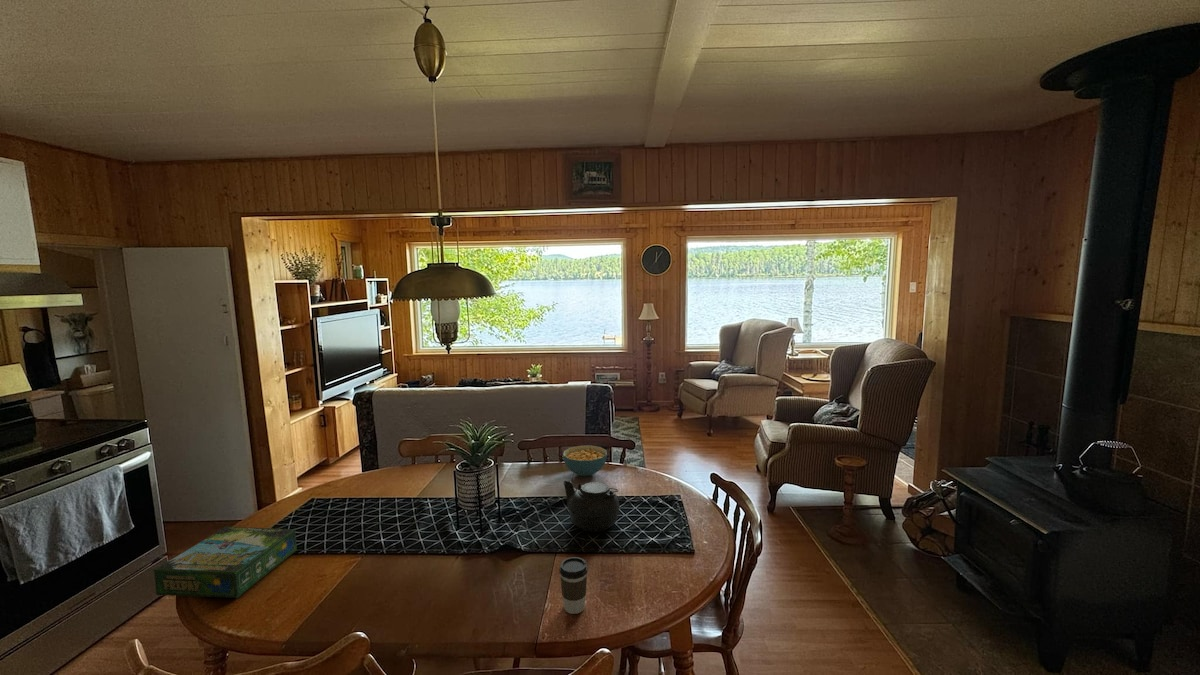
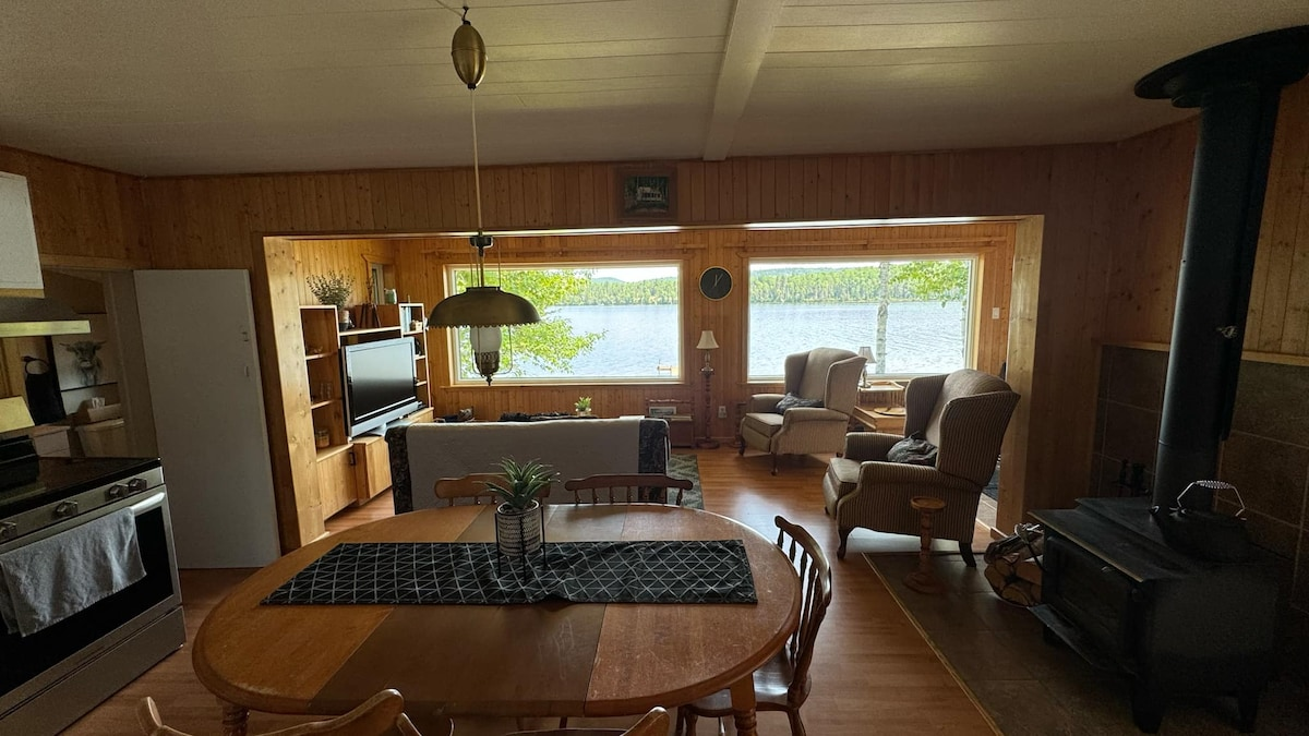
- teapot (589, 504)
- board game (231, 559)
- coffee cup (574, 585)
- cereal bowl (585, 463)
